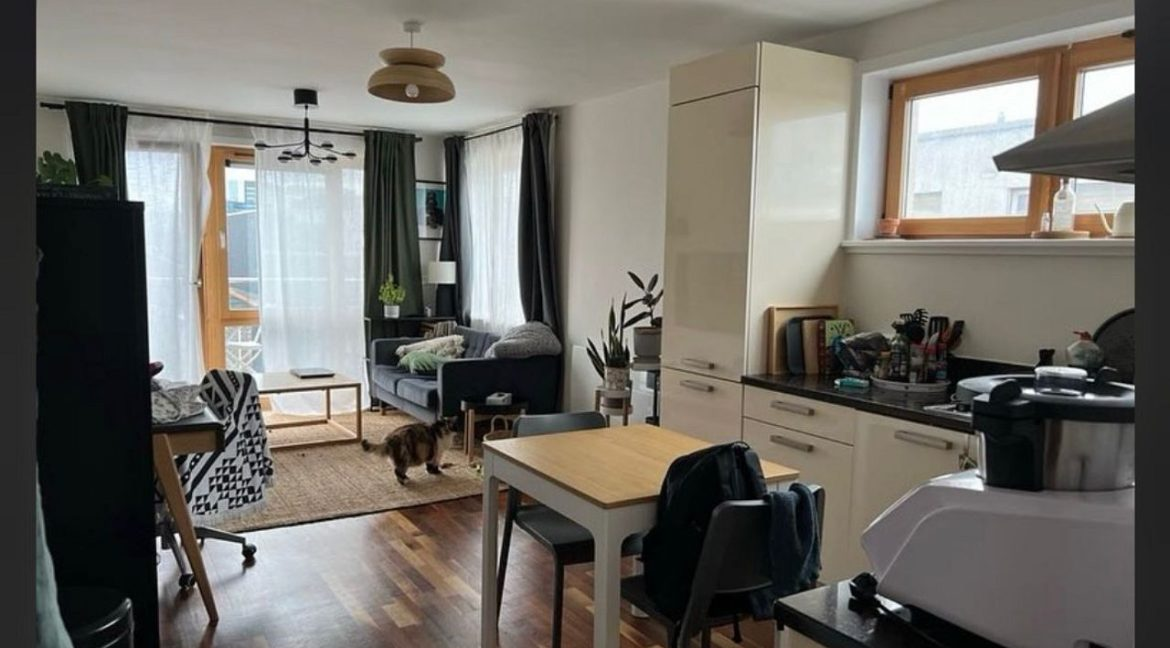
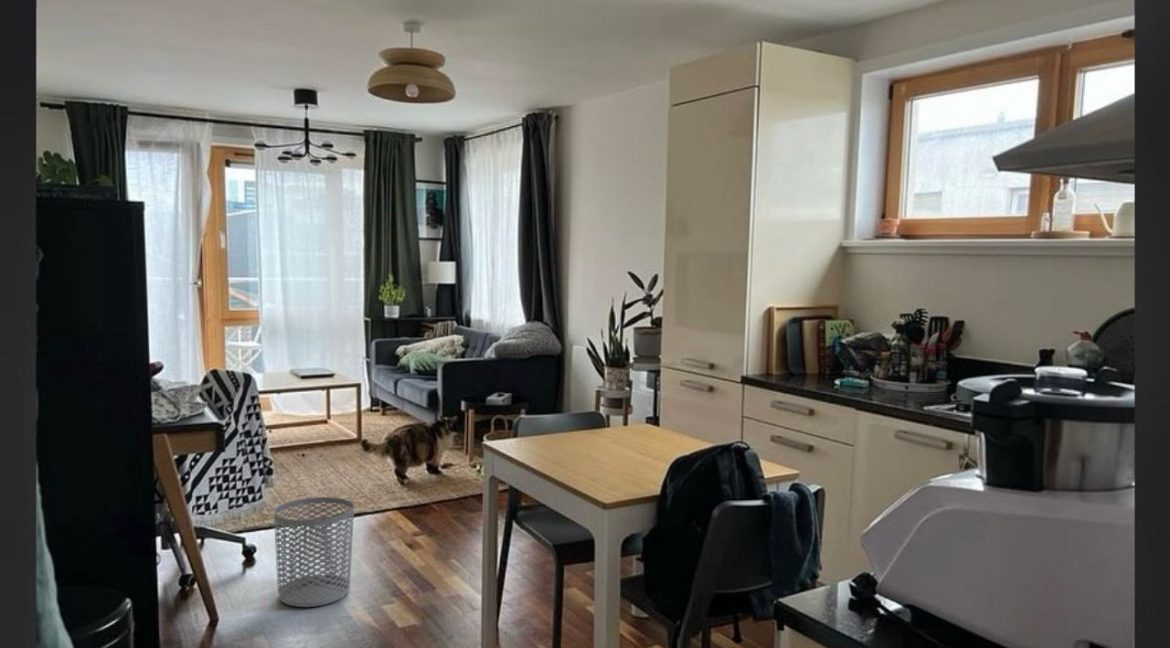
+ waste bin (314, 551)
